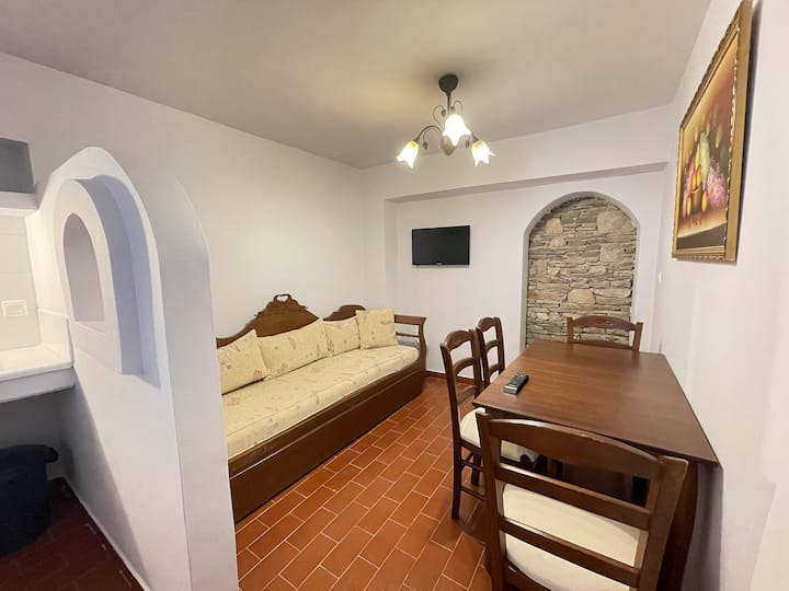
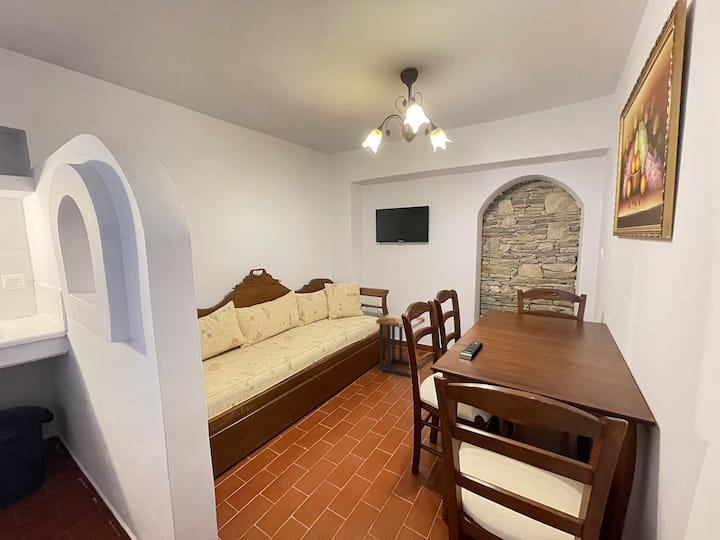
+ side table (400, 344)
